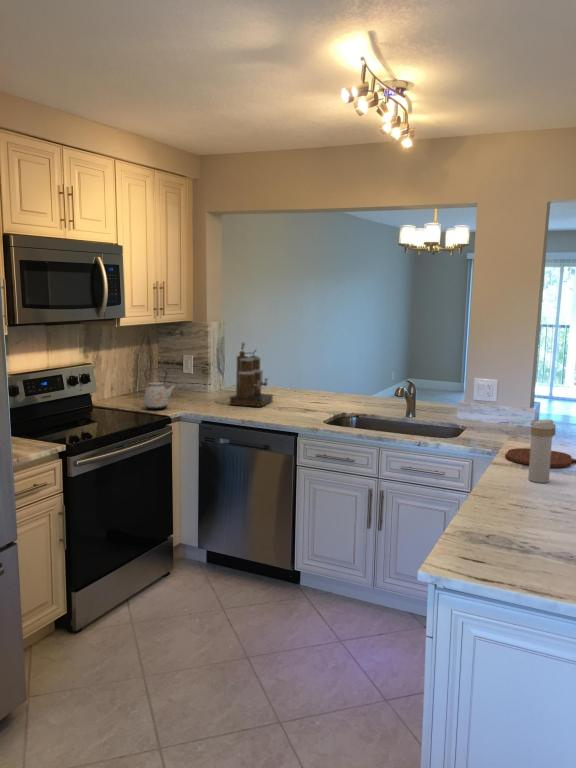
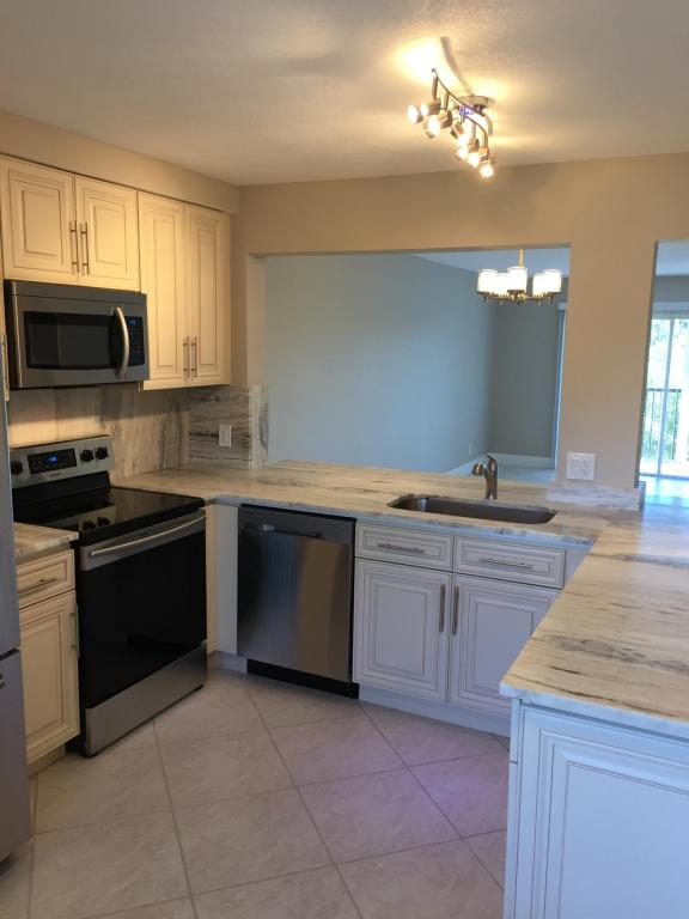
- kettle (160, 388)
- coffee maker (251, 372)
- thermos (541, 449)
- cutting board (552, 458)
